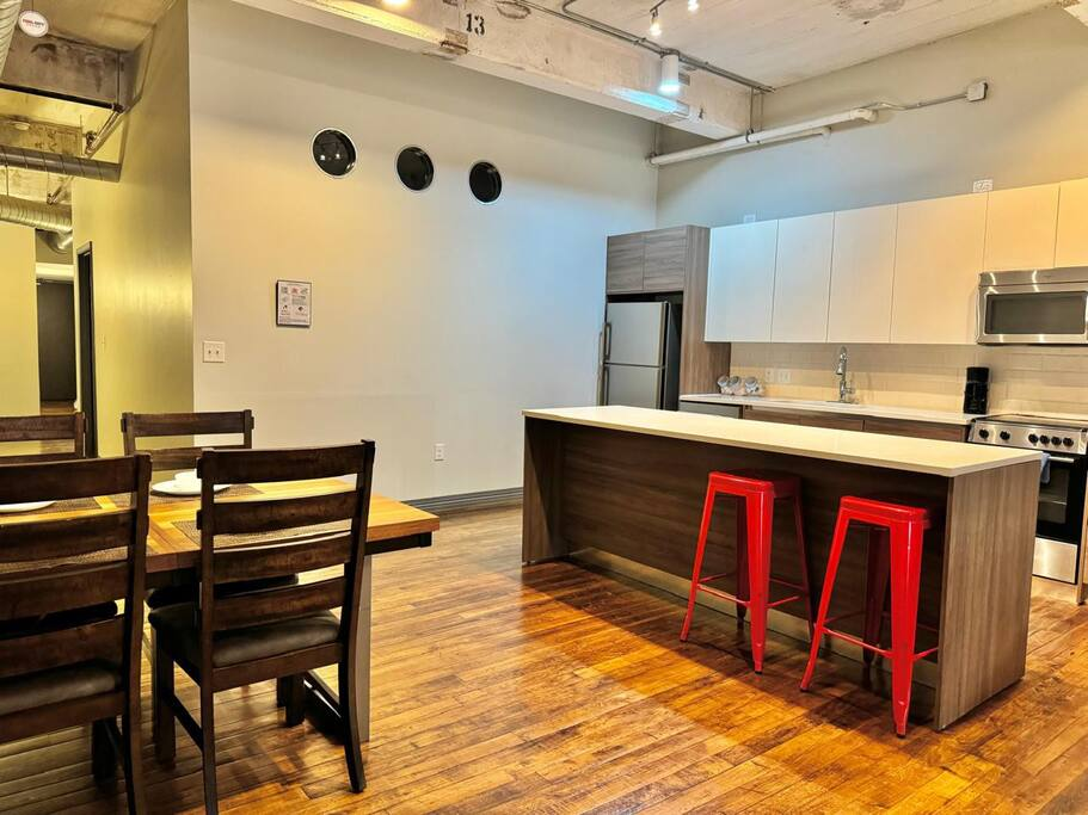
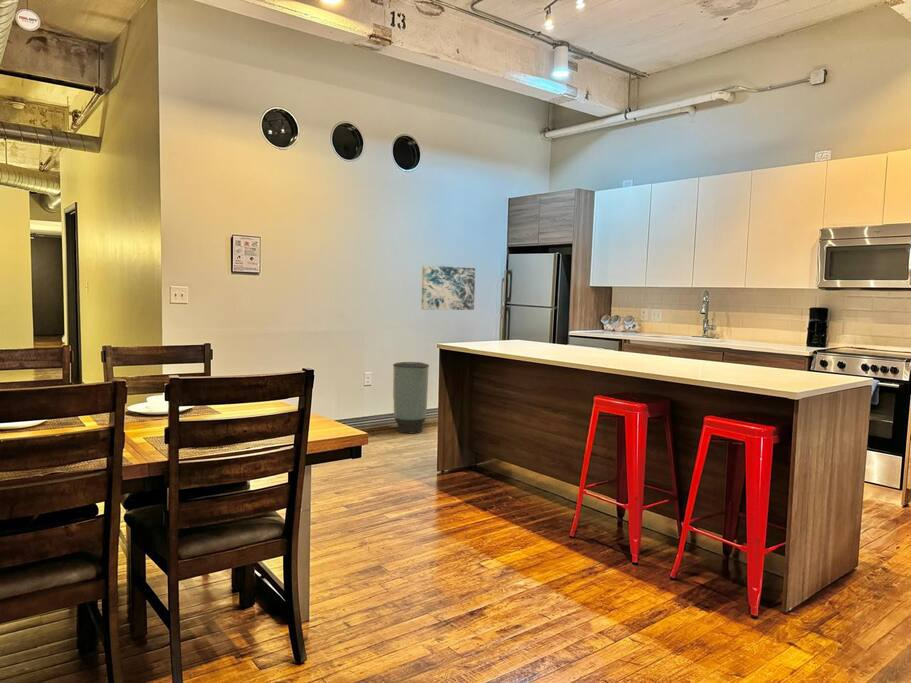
+ trash can (408, 396)
+ wall art (448, 288)
